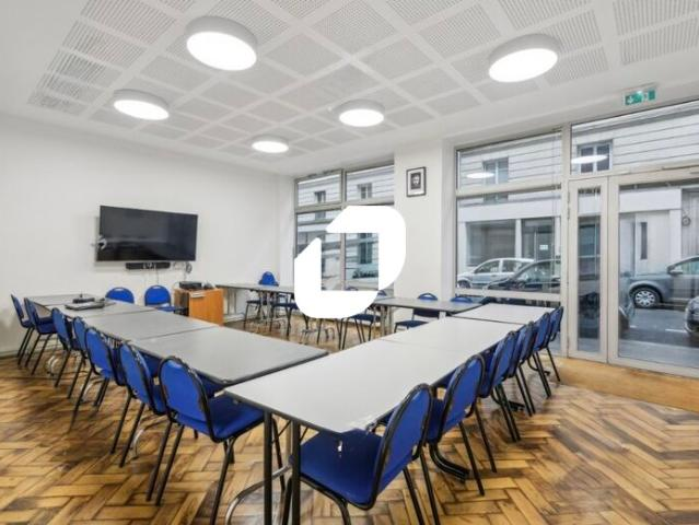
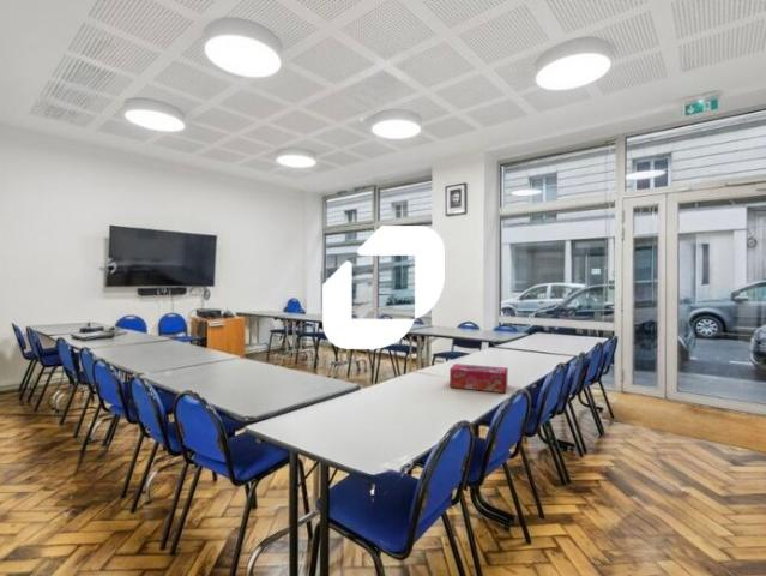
+ tissue box (478, 377)
